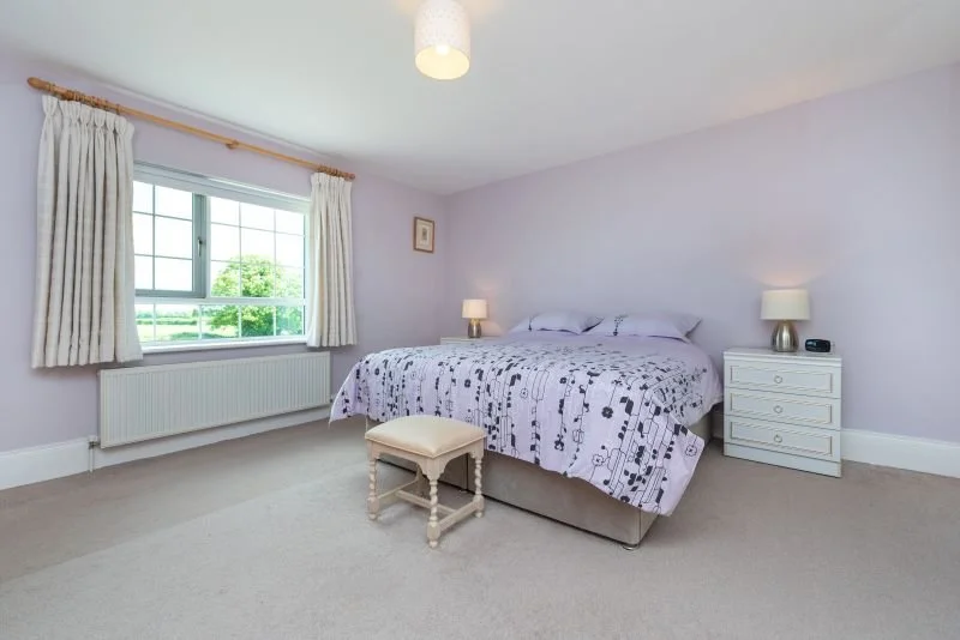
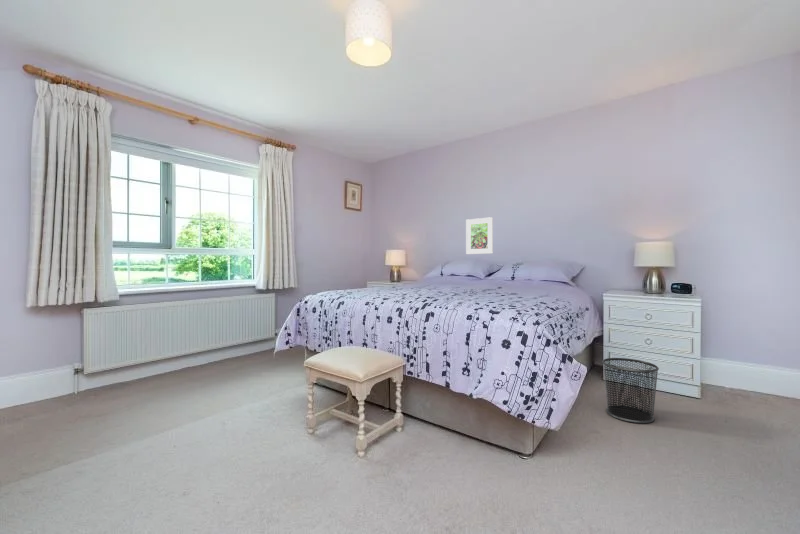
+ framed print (479, 236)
+ waste bin (629, 389)
